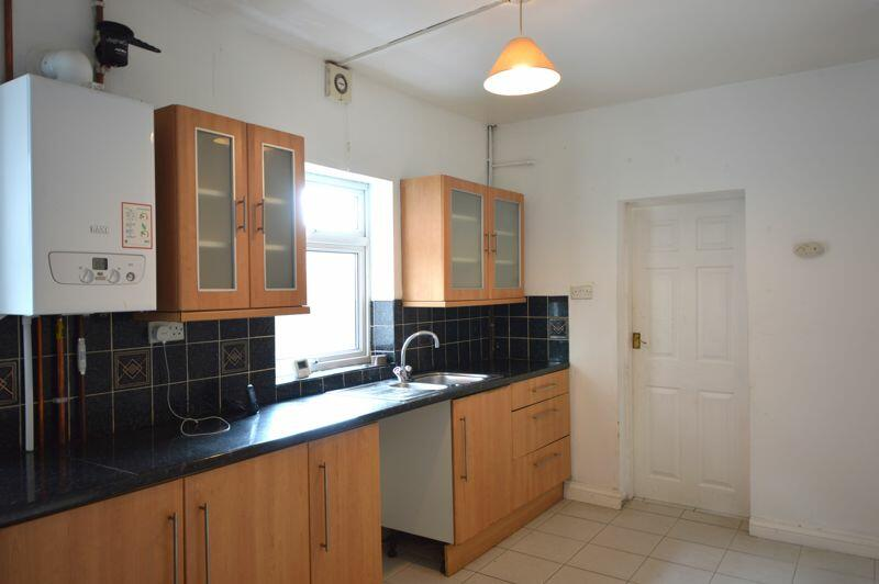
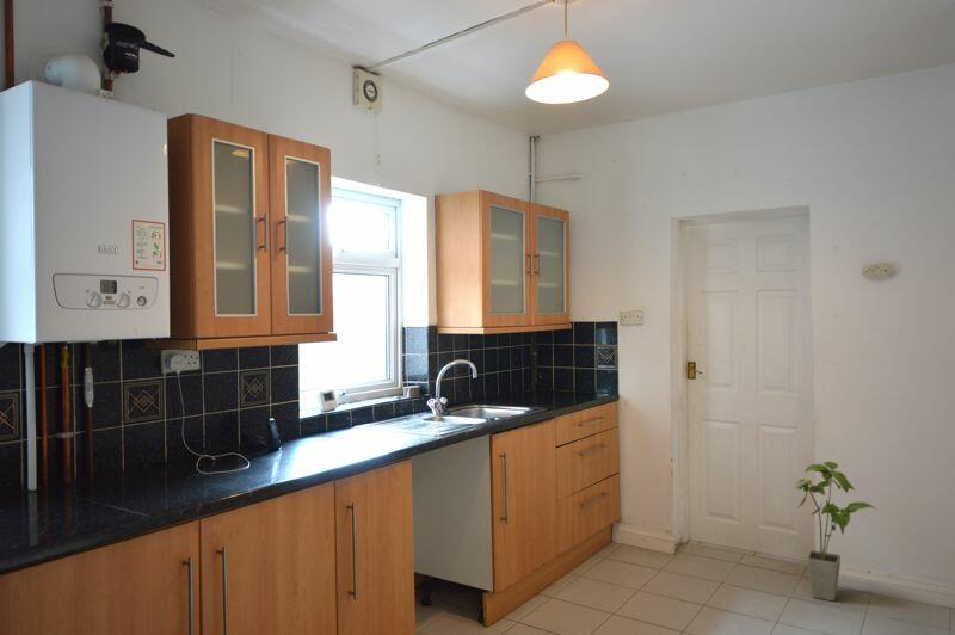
+ house plant (833, 530)
